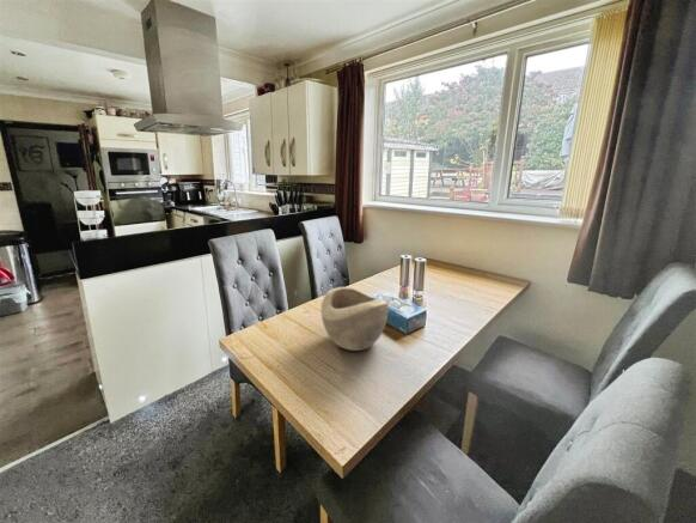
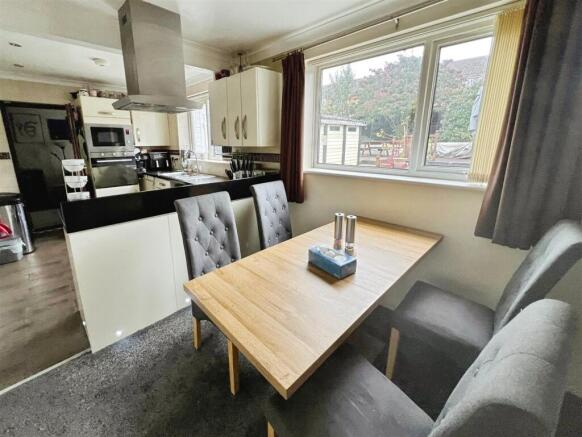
- decorative bowl (353, 318)
